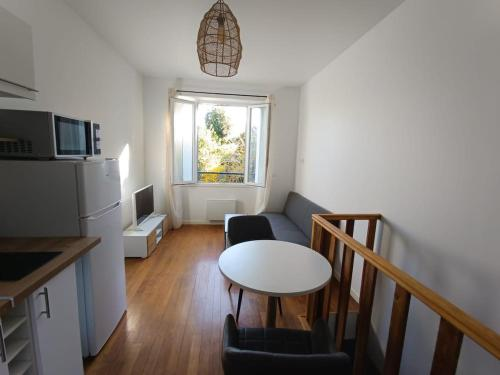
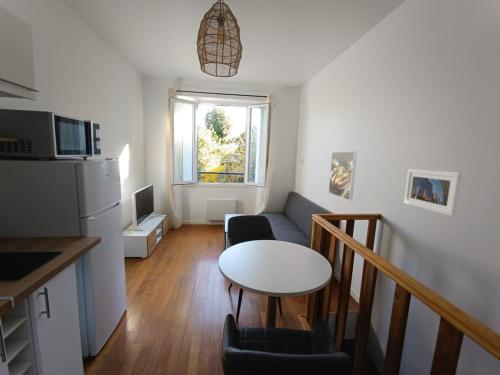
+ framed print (341, 174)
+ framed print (429, 190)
